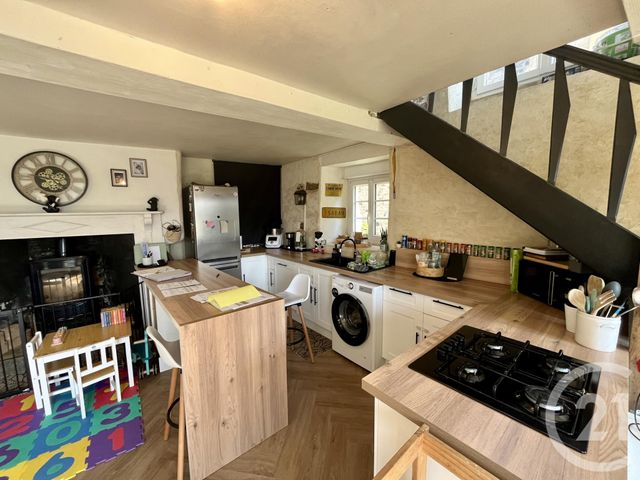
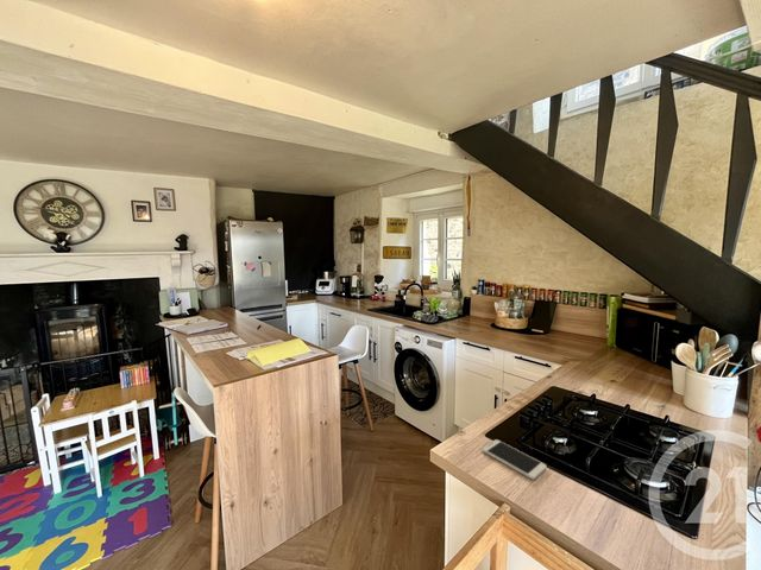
+ smartphone (512, 457)
